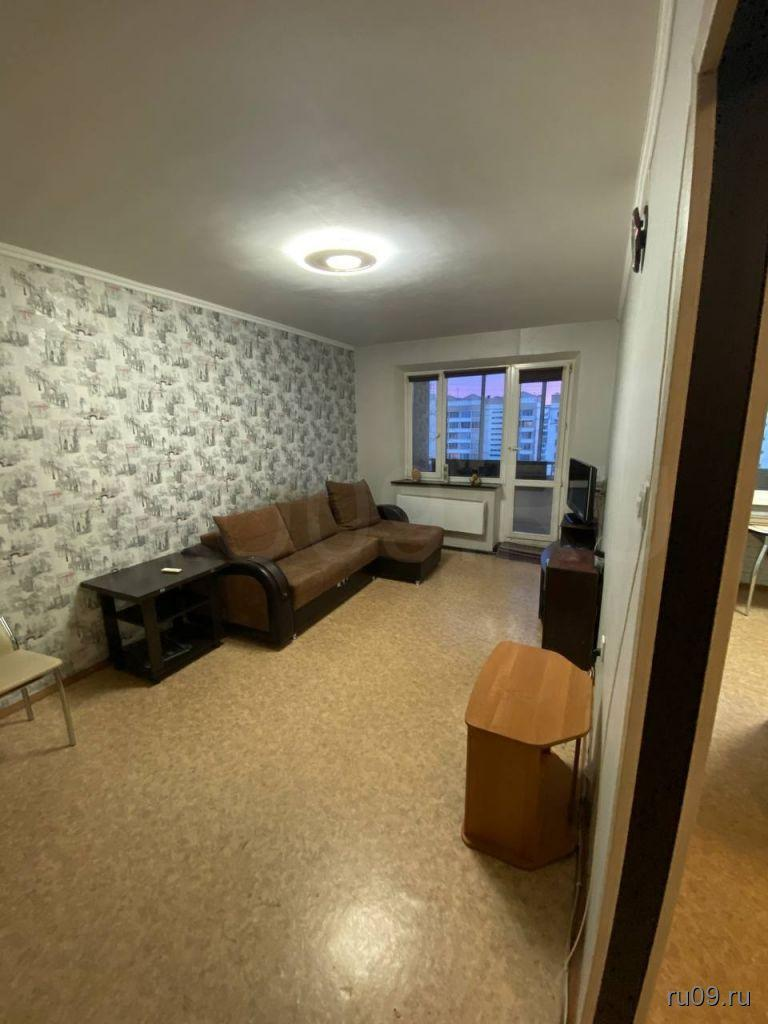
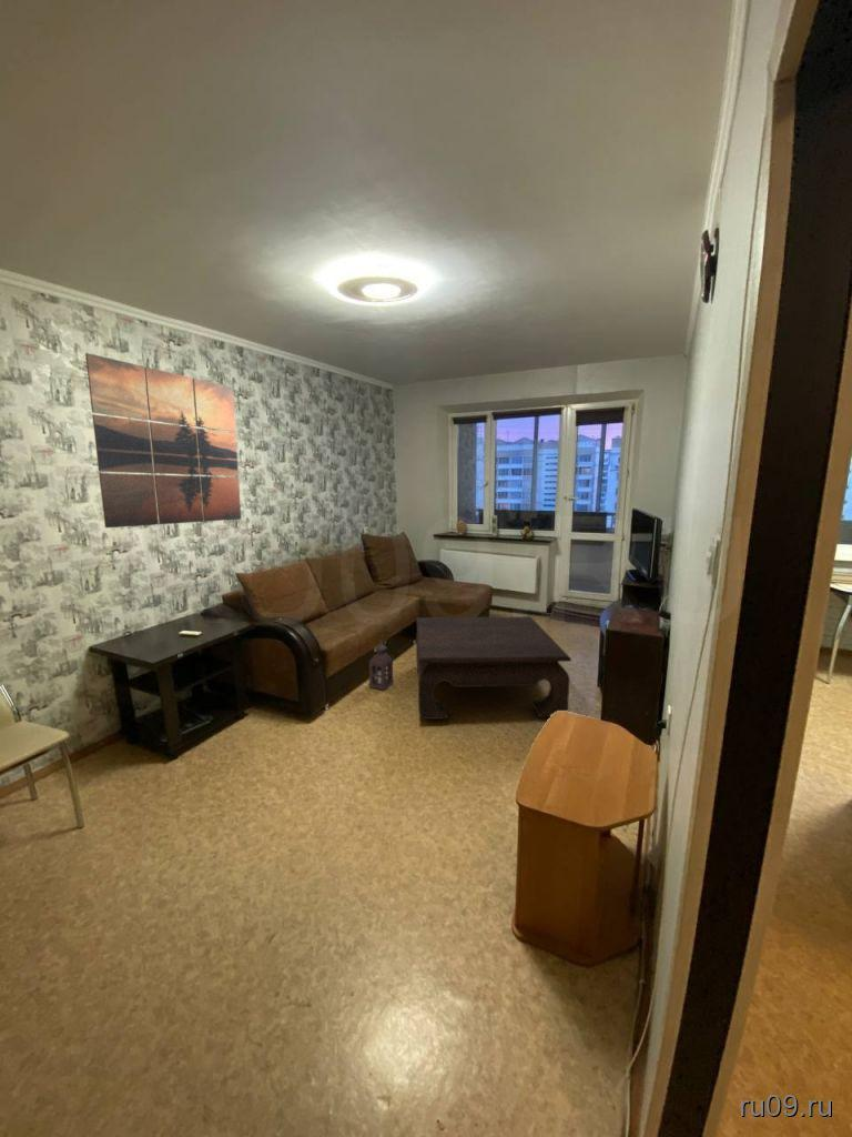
+ coffee table (483, 662)
+ wall art (175, 450)
+ lantern (381, 662)
